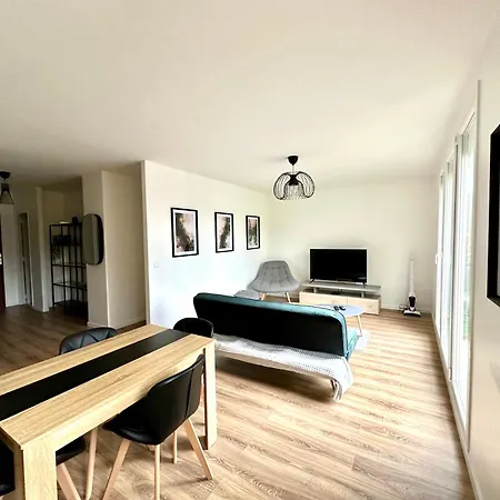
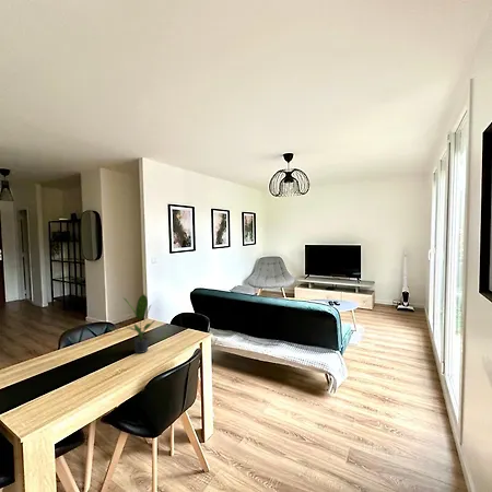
+ potted plant (136, 325)
